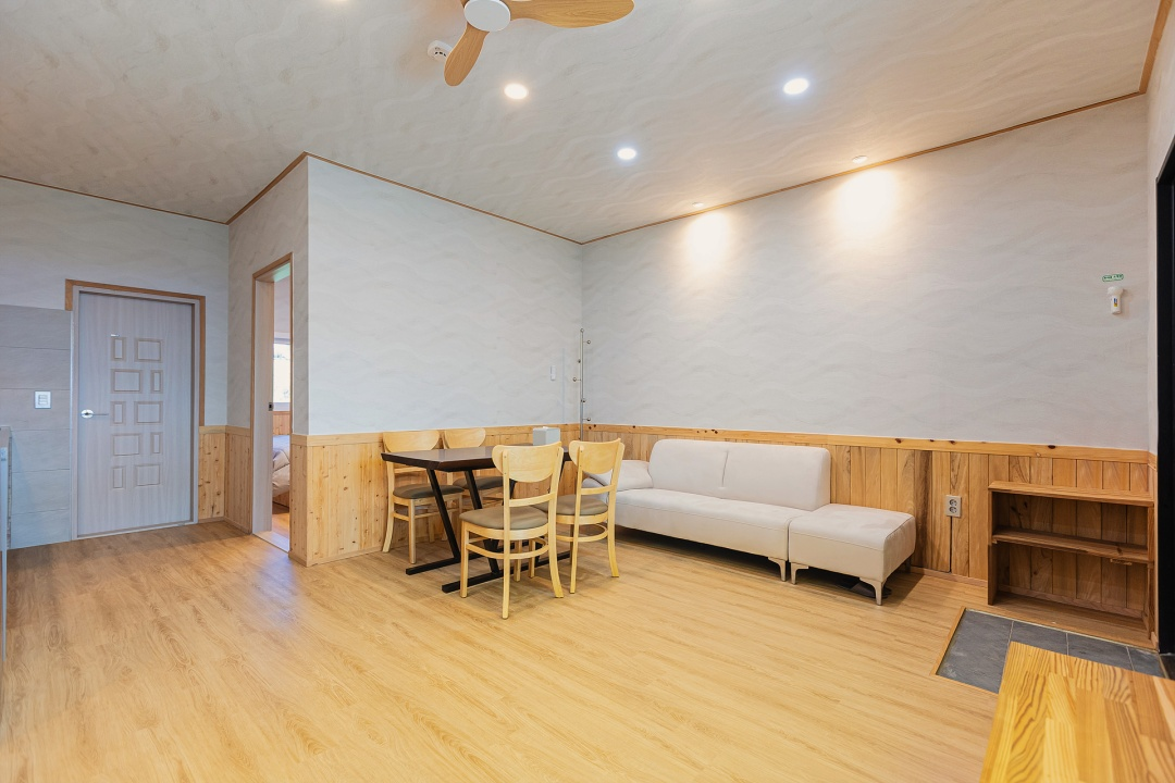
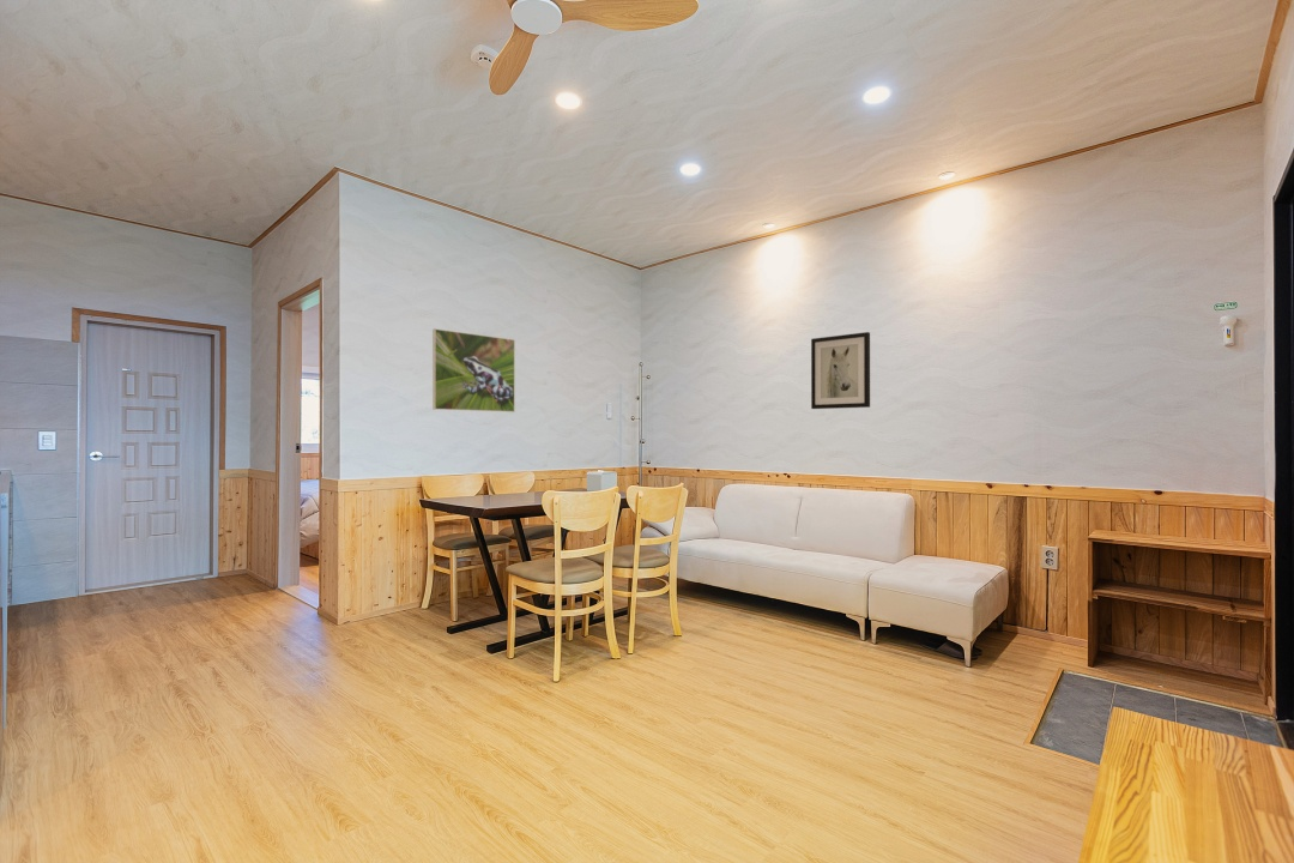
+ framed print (476, 372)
+ wall art (839, 372)
